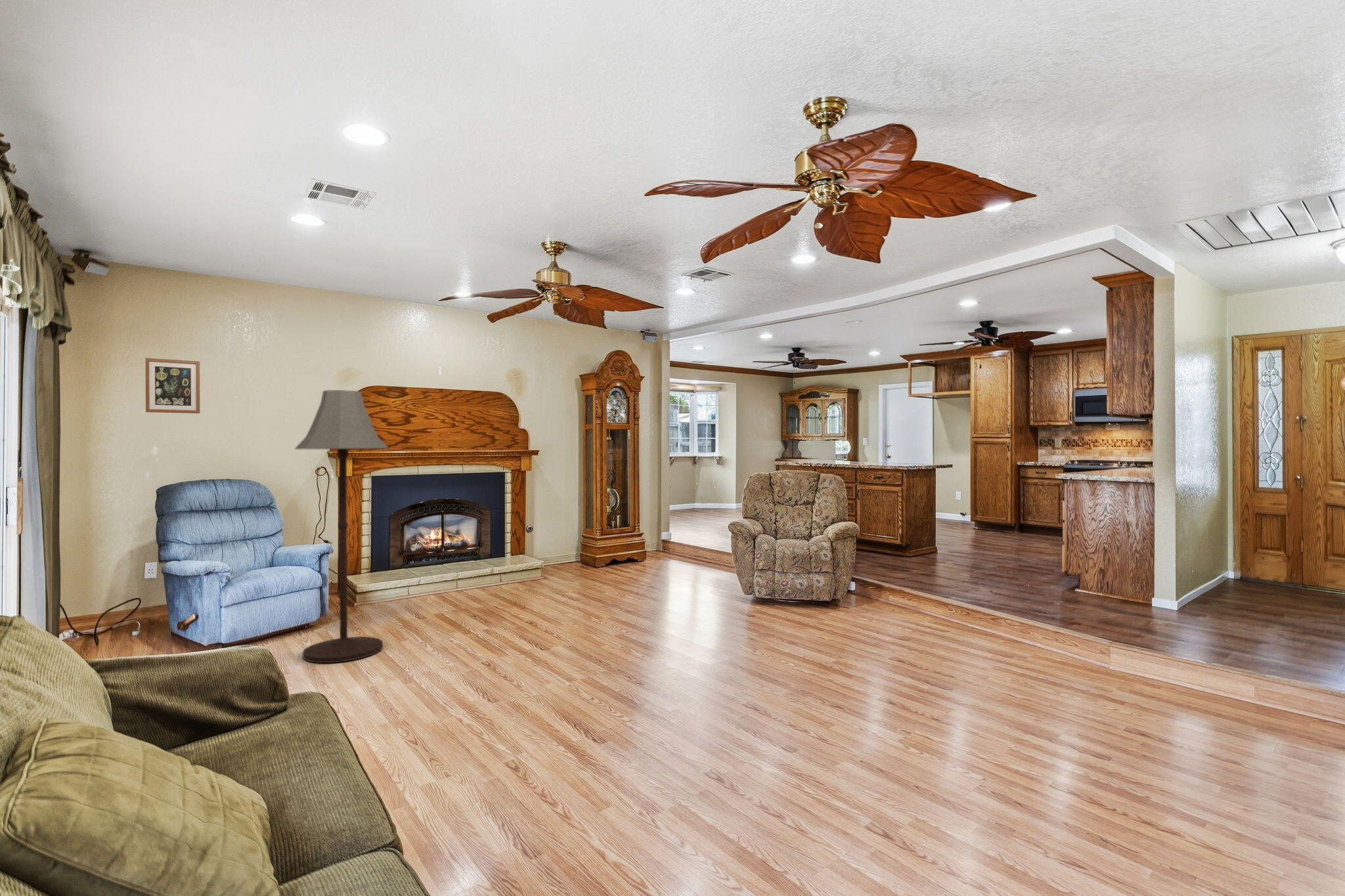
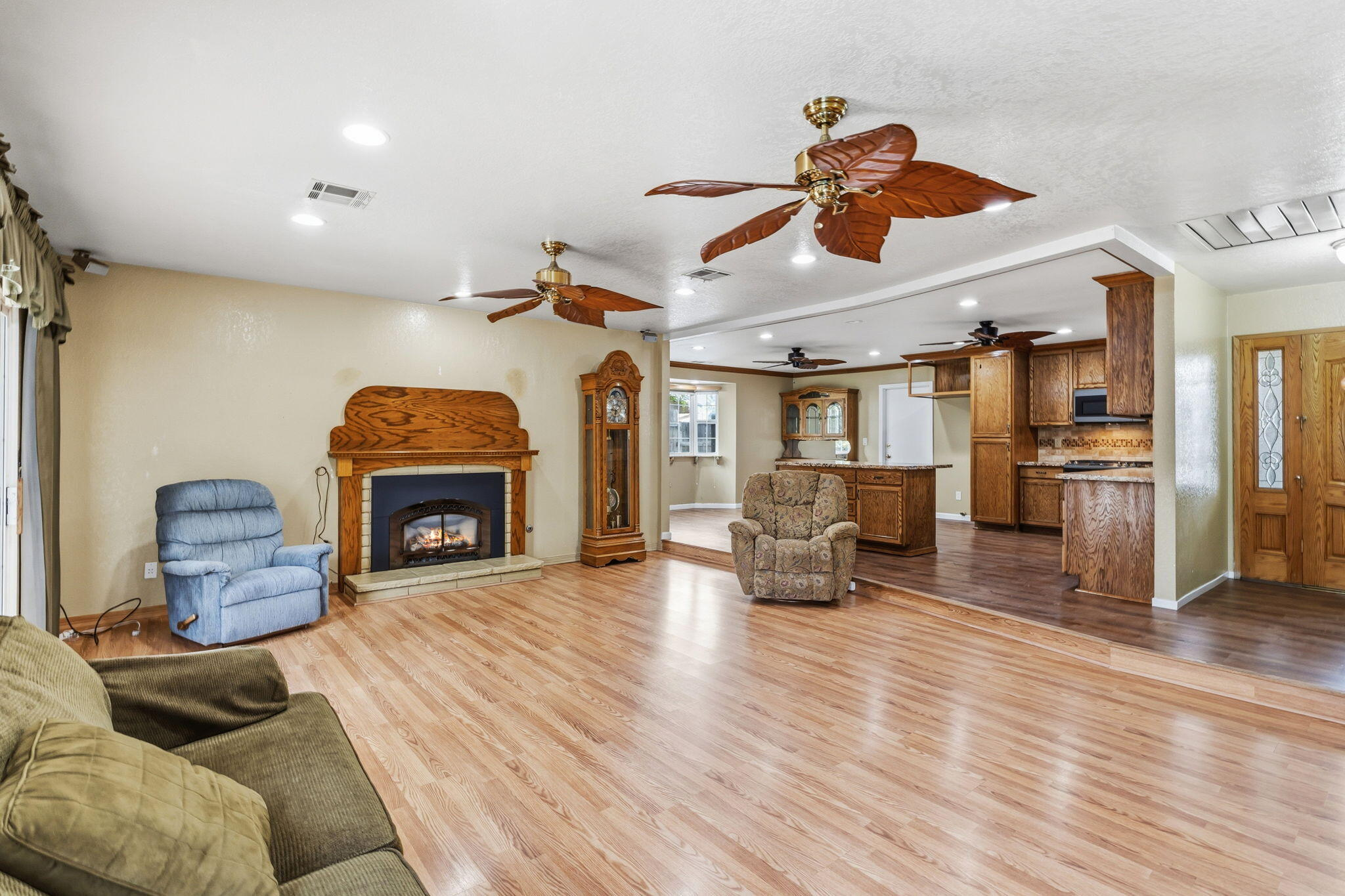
- floor lamp (343, 521)
- wall art (173, 386)
